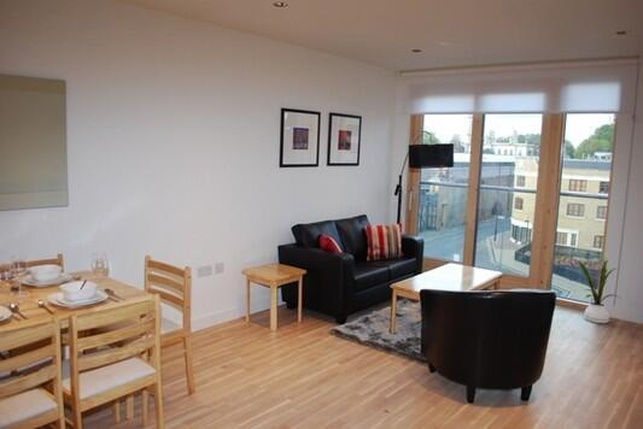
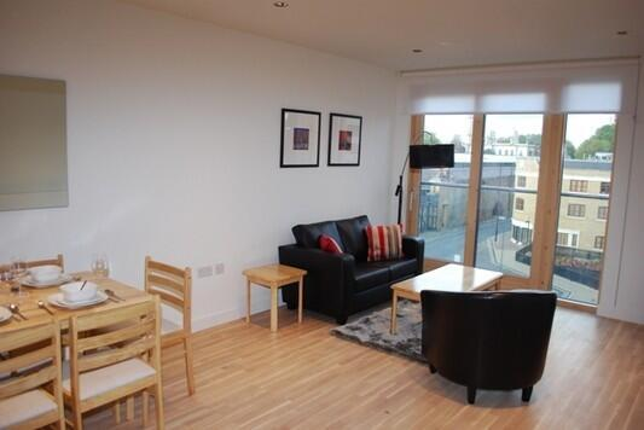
- house plant (594, 286)
